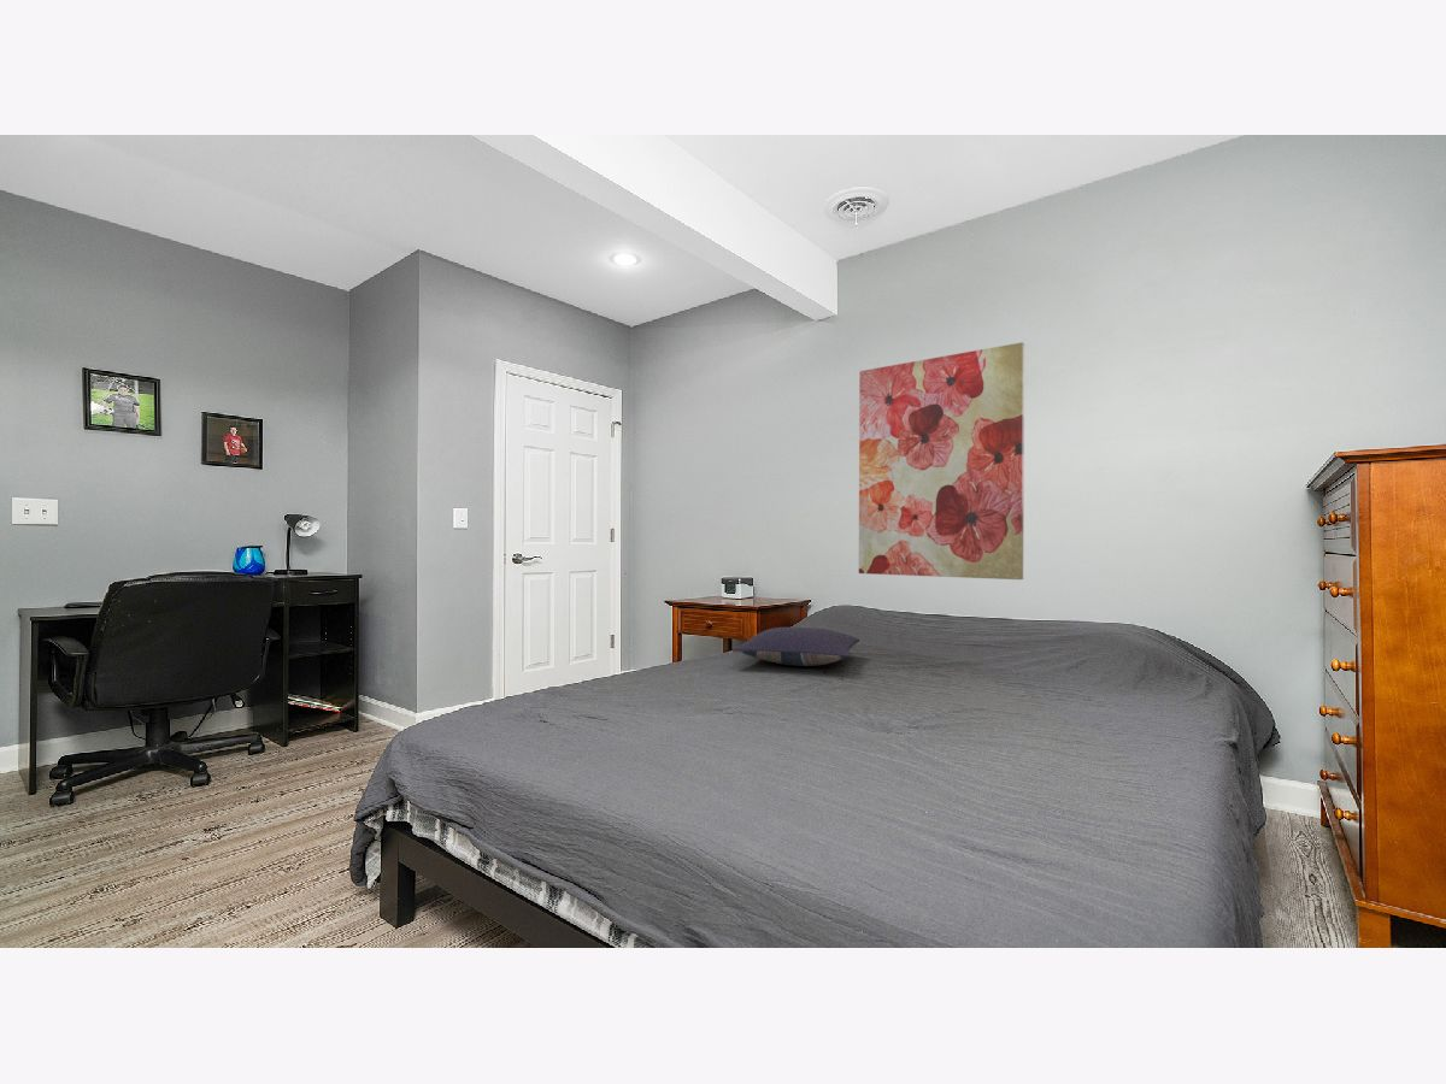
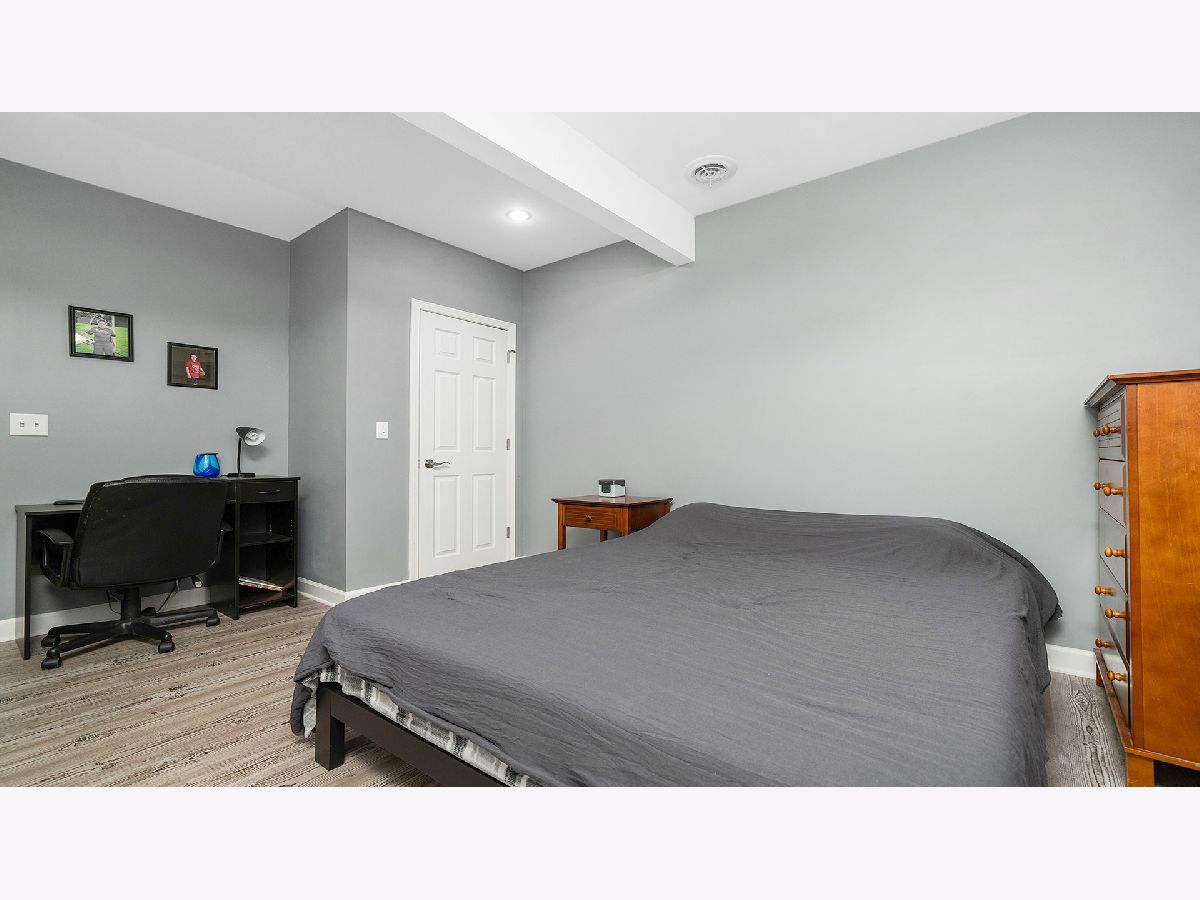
- pillow (799, 644)
- wall art (935, 467)
